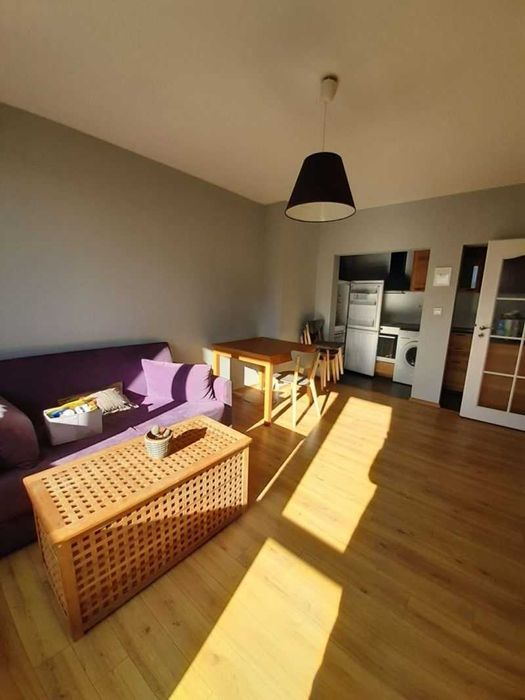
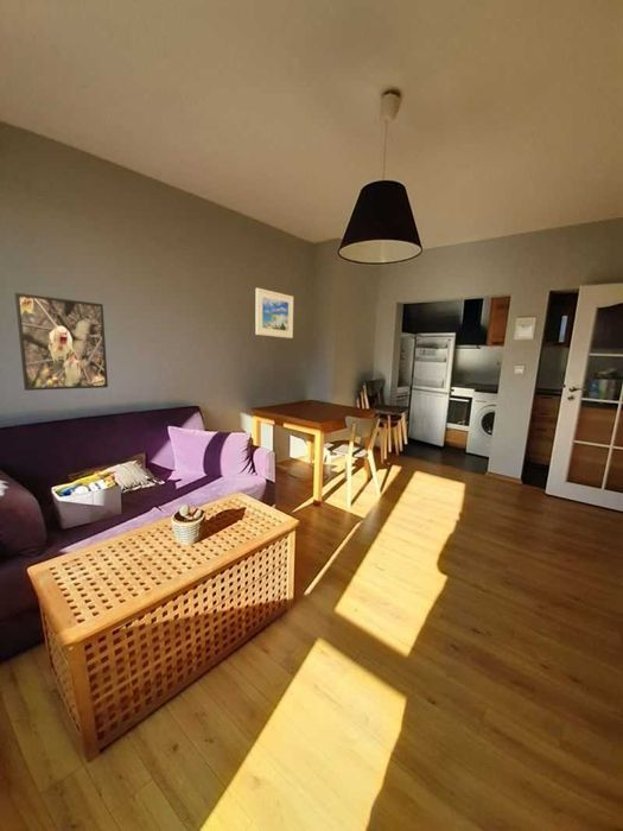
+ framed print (275, 315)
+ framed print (65, 344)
